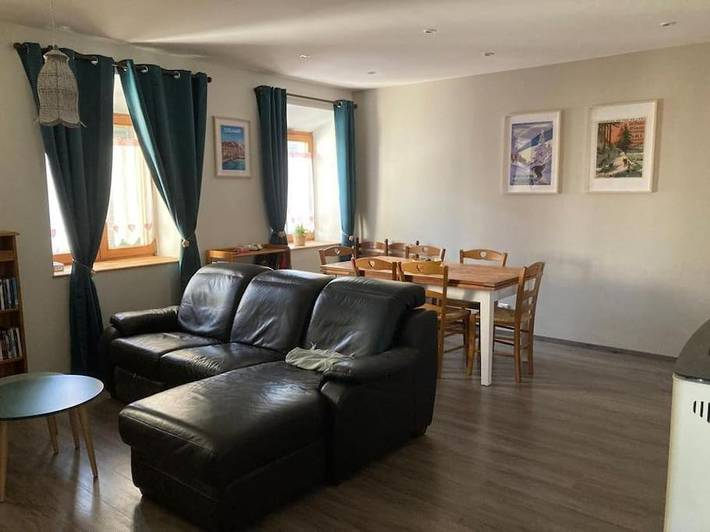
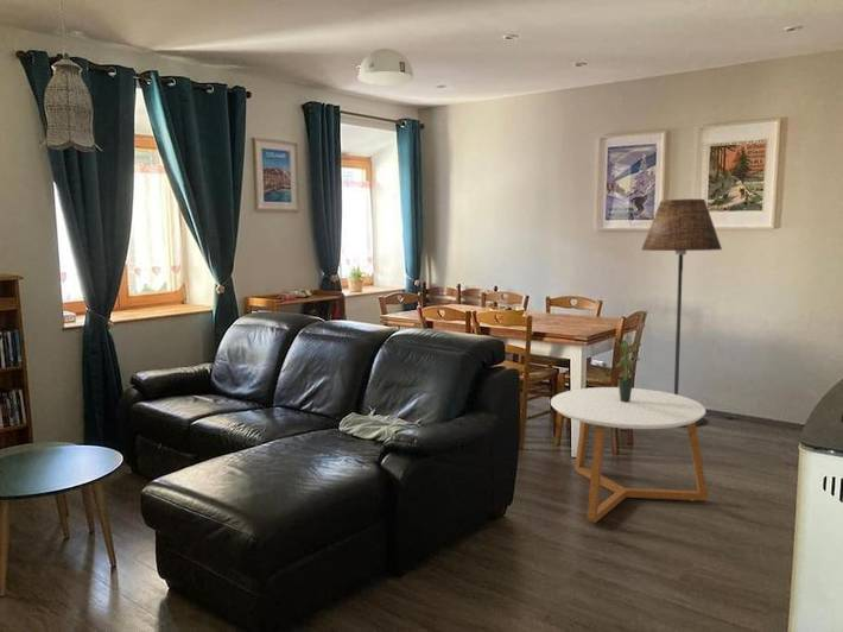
+ coffee table (603, 445)
+ potted plant (628, 367)
+ floor lamp (678, 311)
+ ceiling light (385, 63)
